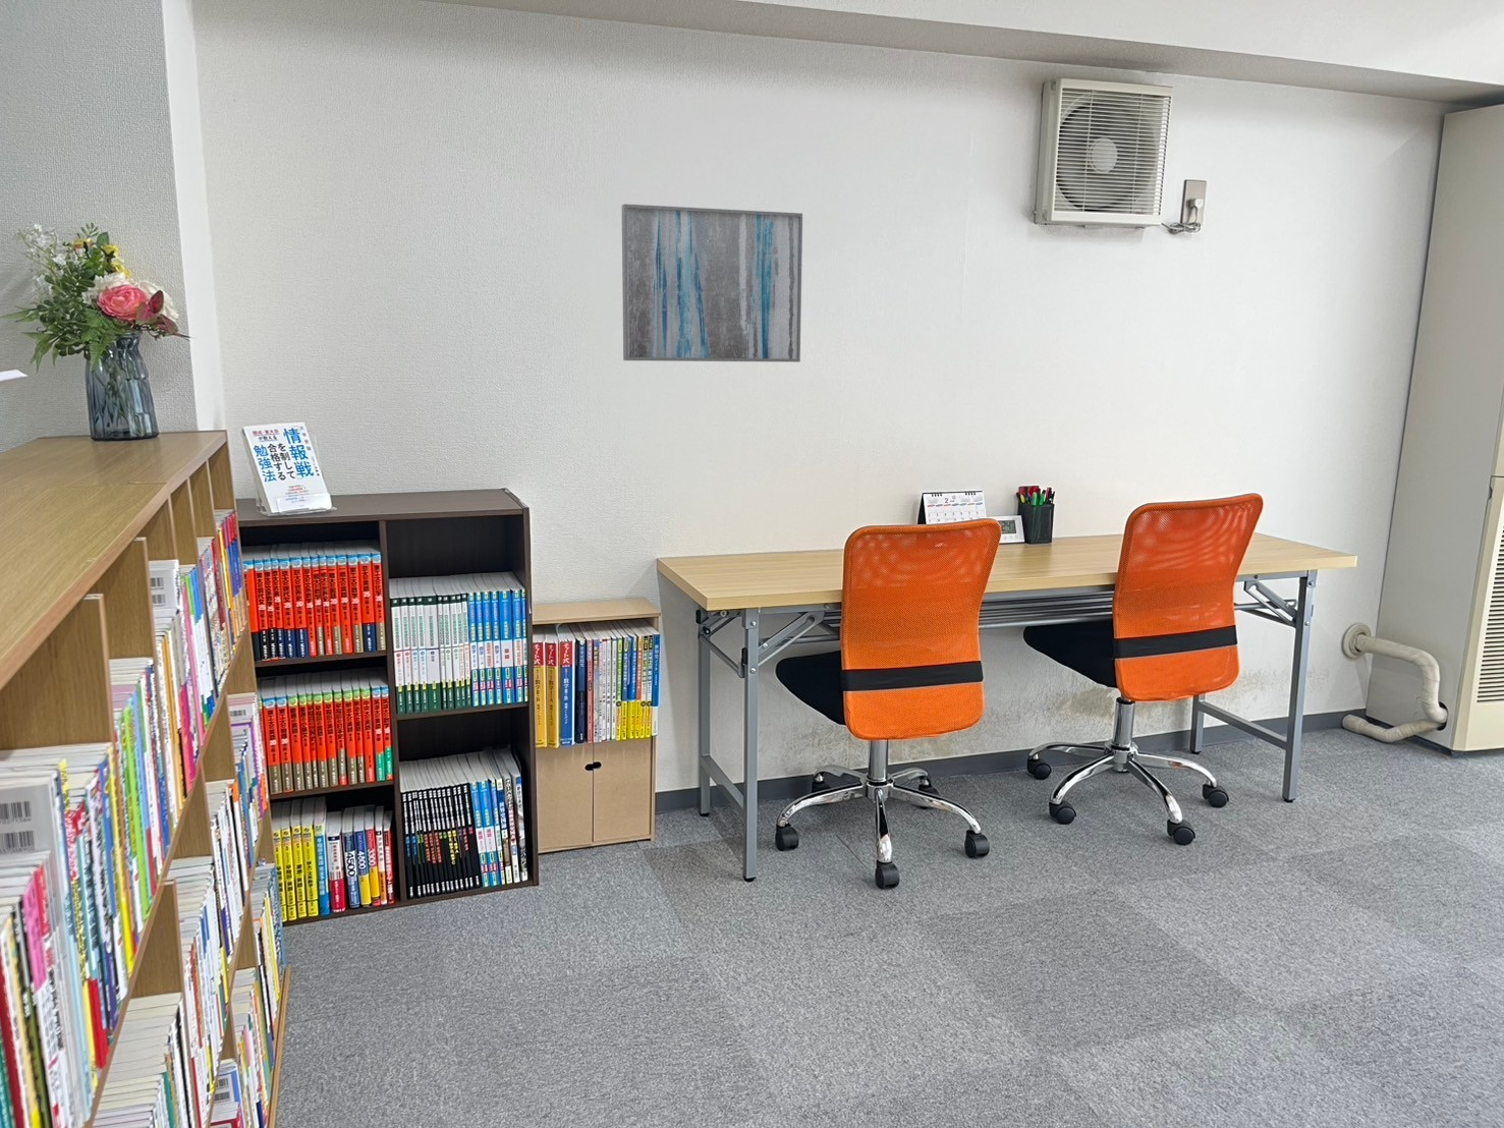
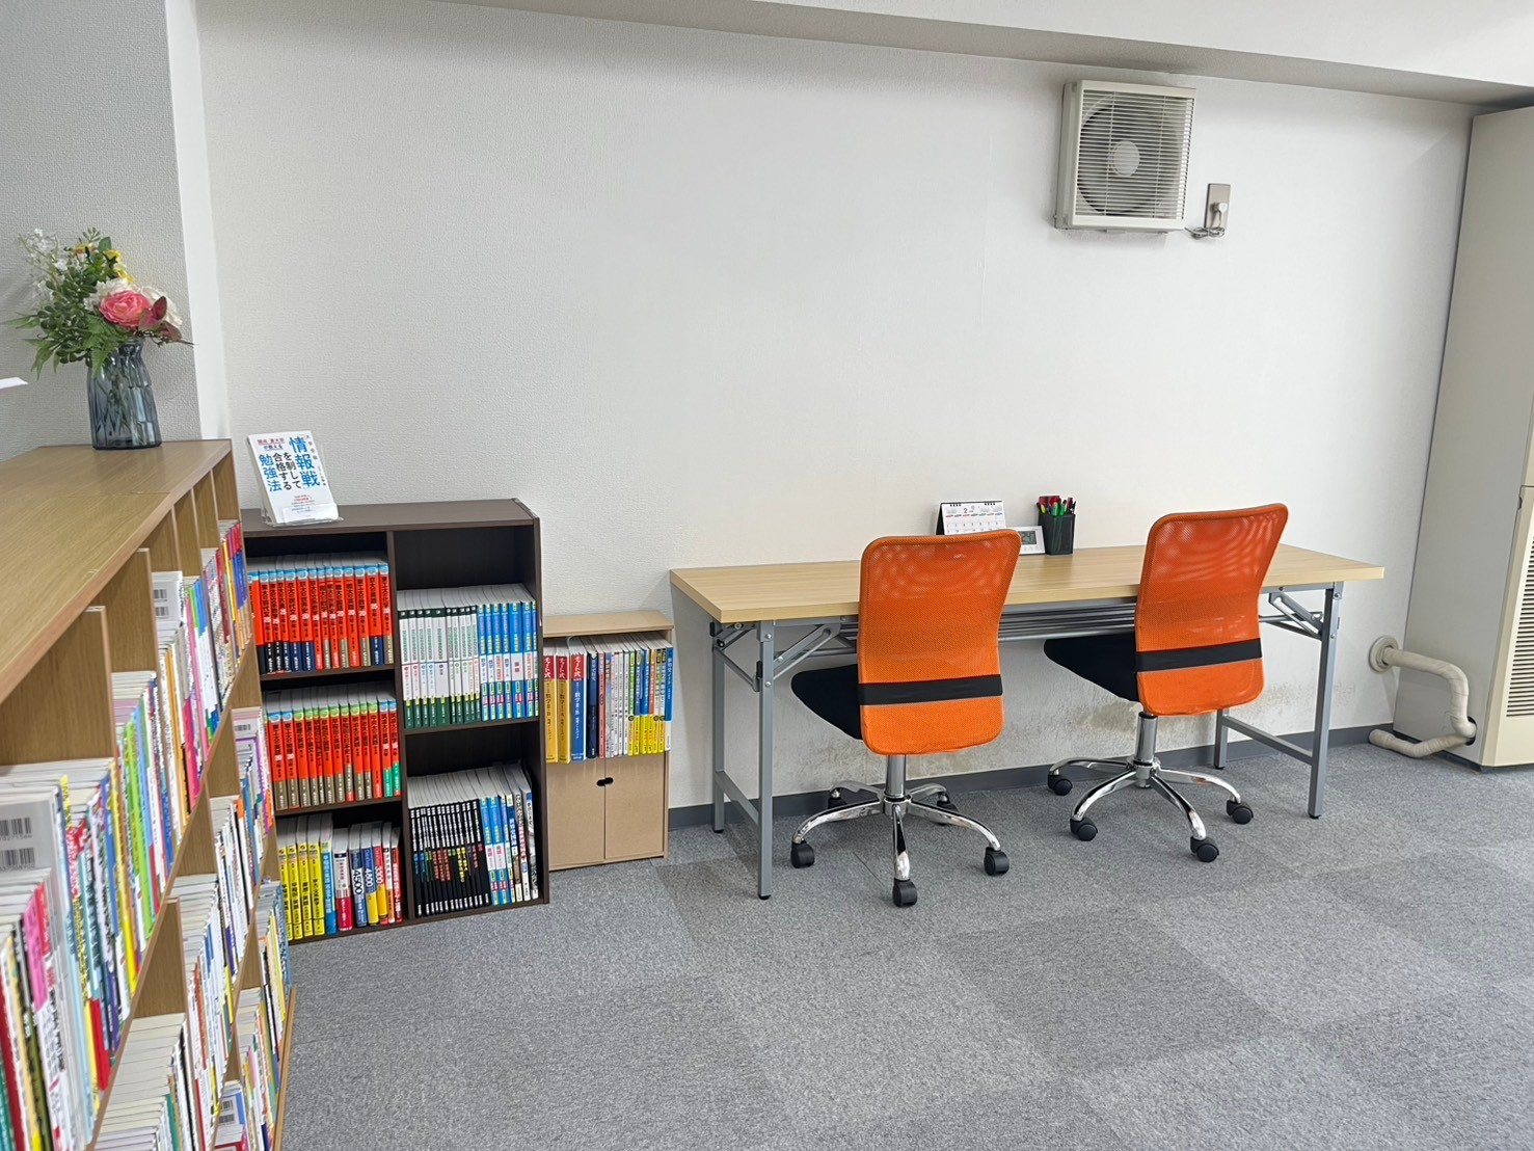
- wall art (712, 286)
